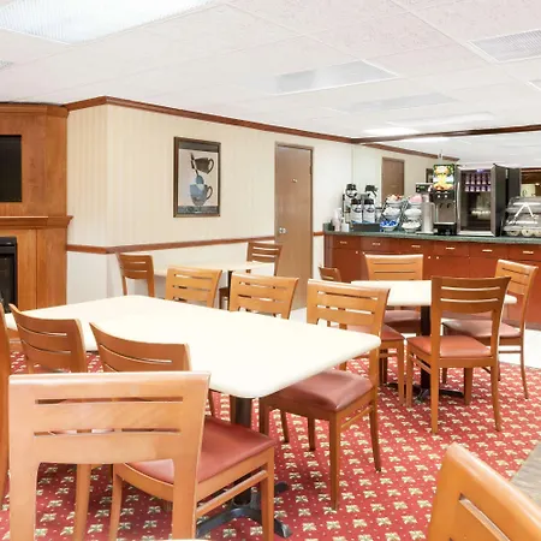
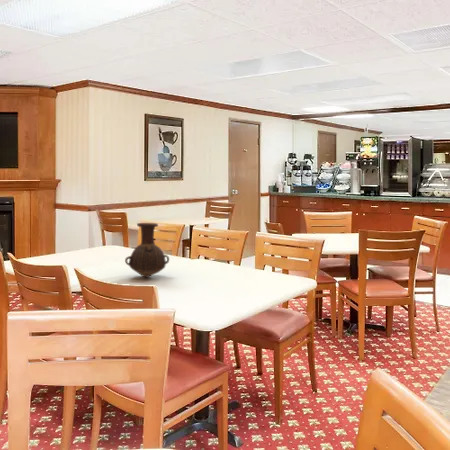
+ vase (147, 250)
